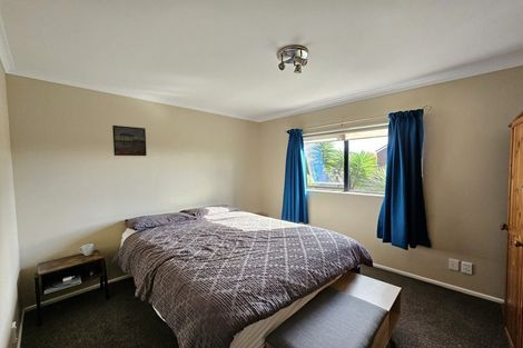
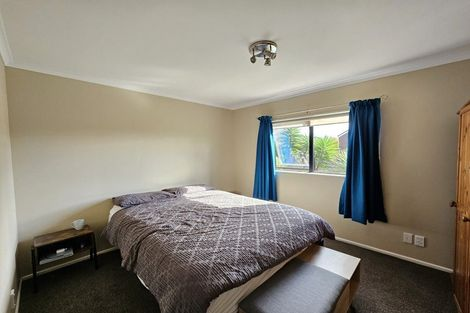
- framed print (130, 141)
